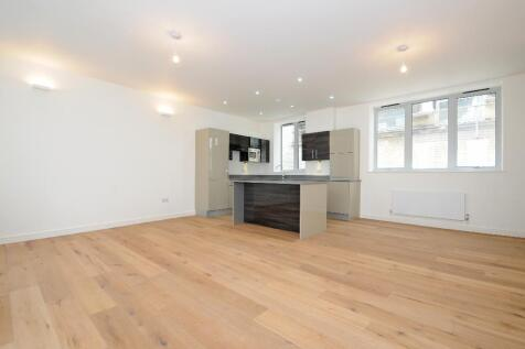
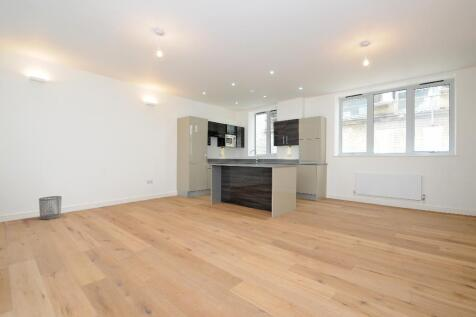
+ waste bin (50, 207)
